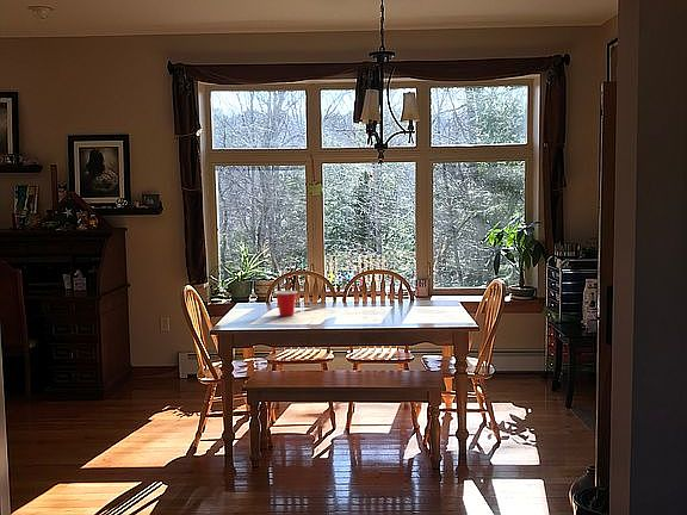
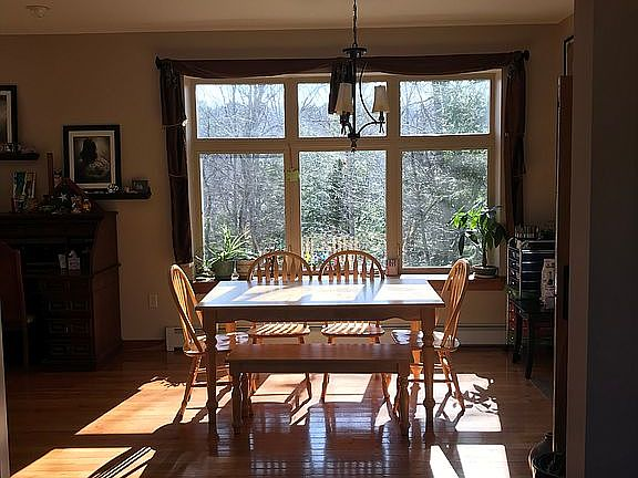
- cup (286, 303)
